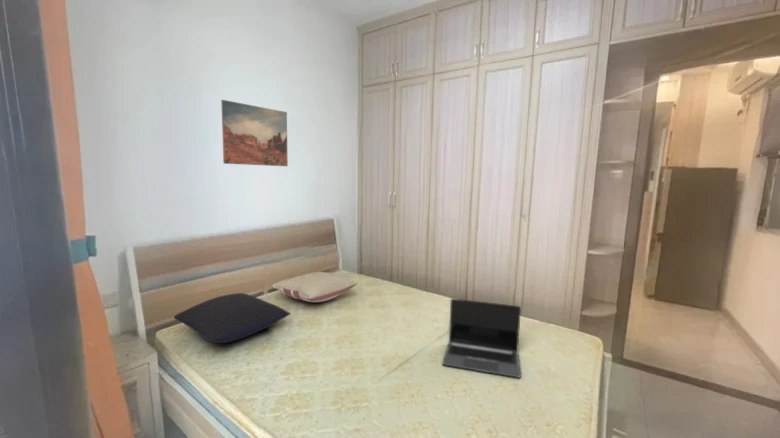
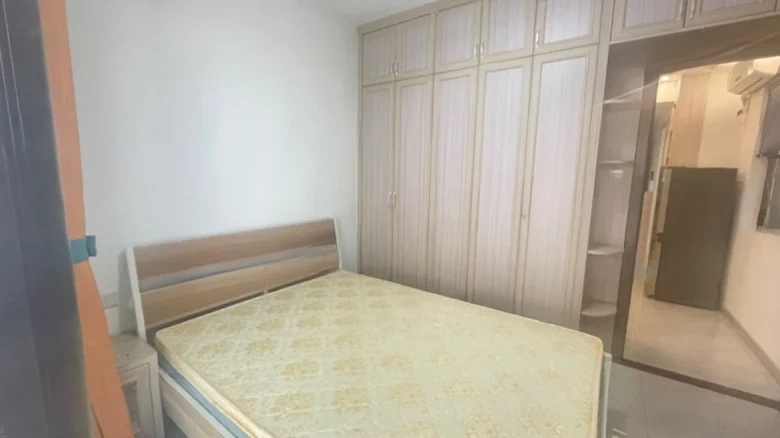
- pillow (314, 285)
- pillow (233, 316)
- laptop (482, 335)
- wall art (257, 136)
